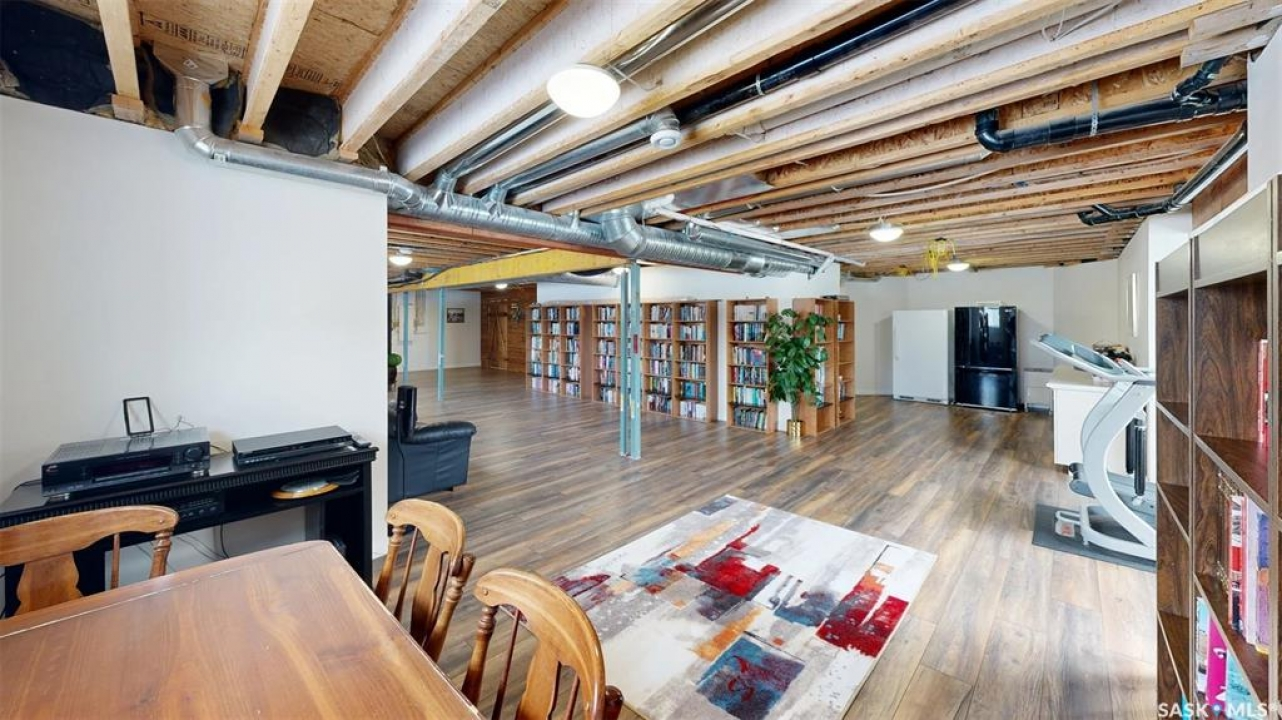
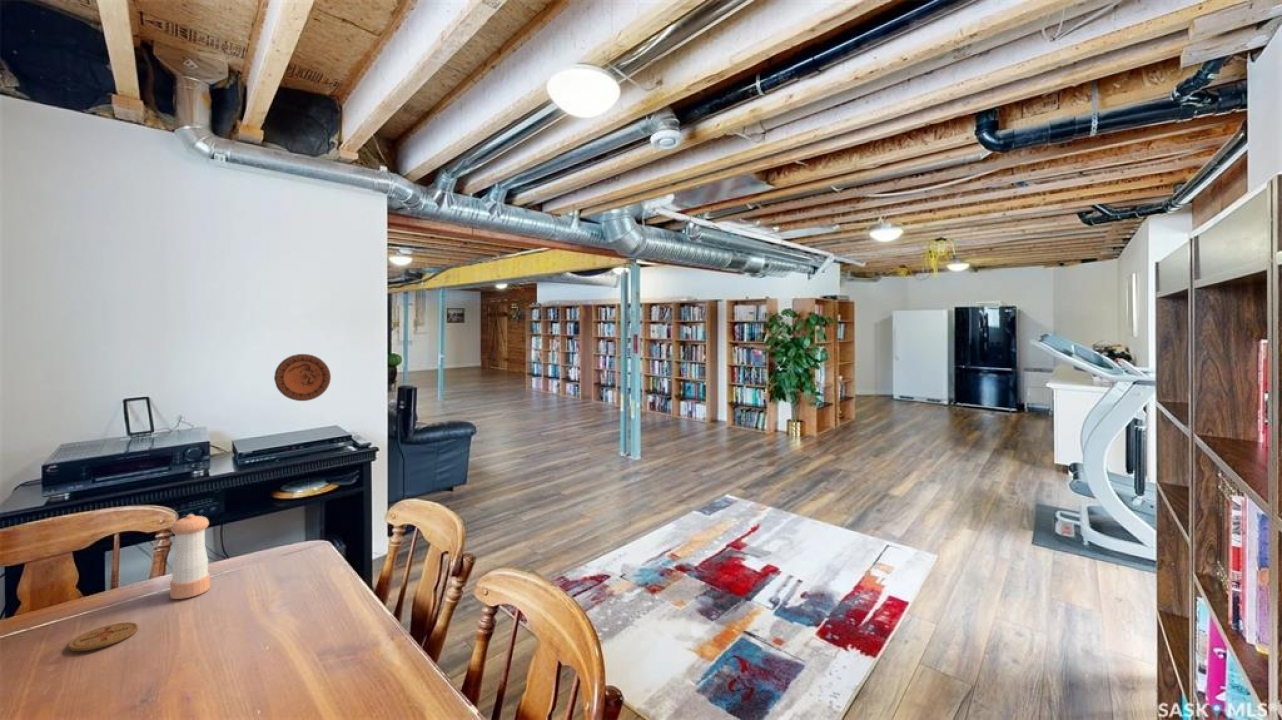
+ pepper shaker (190, 553)
+ decorative plate (303, 377)
+ coaster (104, 636)
